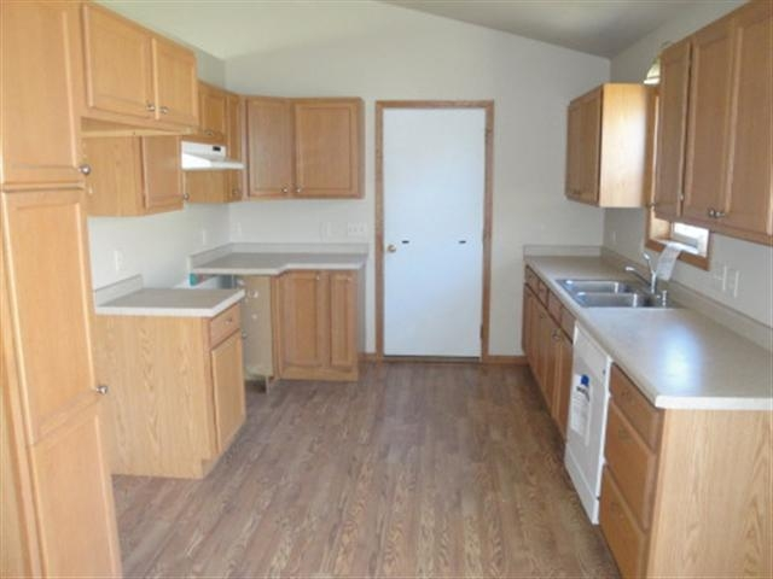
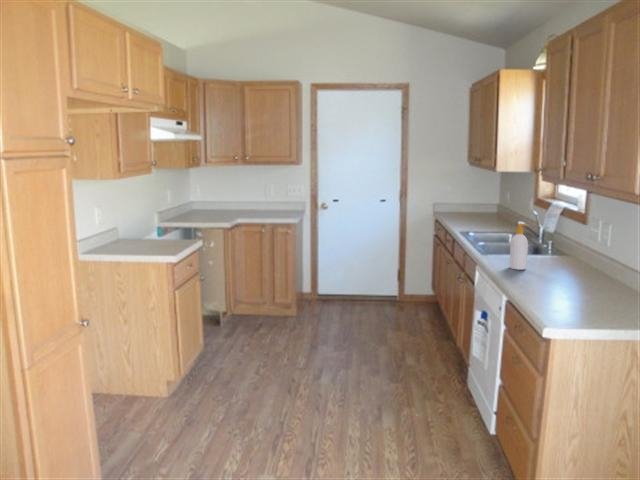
+ soap bottle (519, 246)
